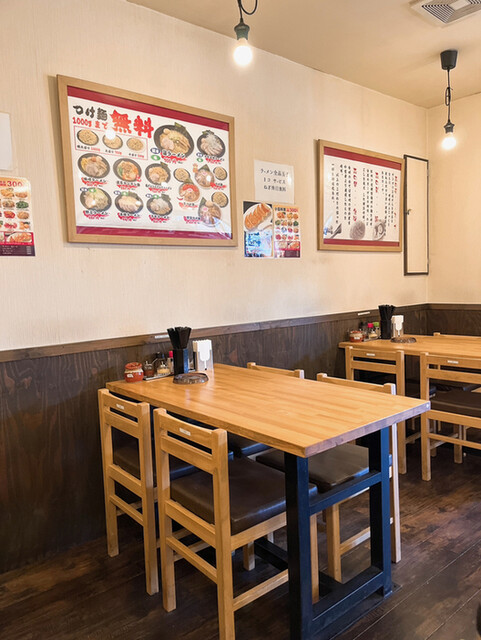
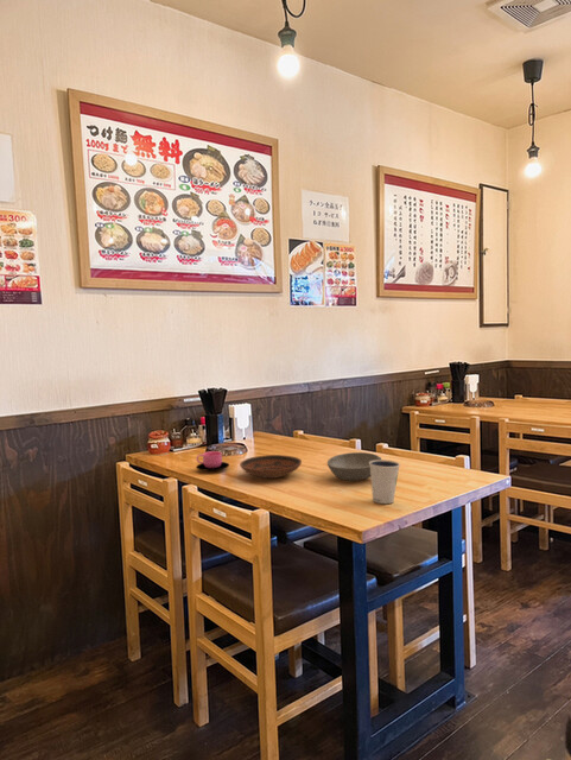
+ soup bowl (354, 468)
+ cup (212, 461)
+ bowl (271, 468)
+ dixie cup (385, 481)
